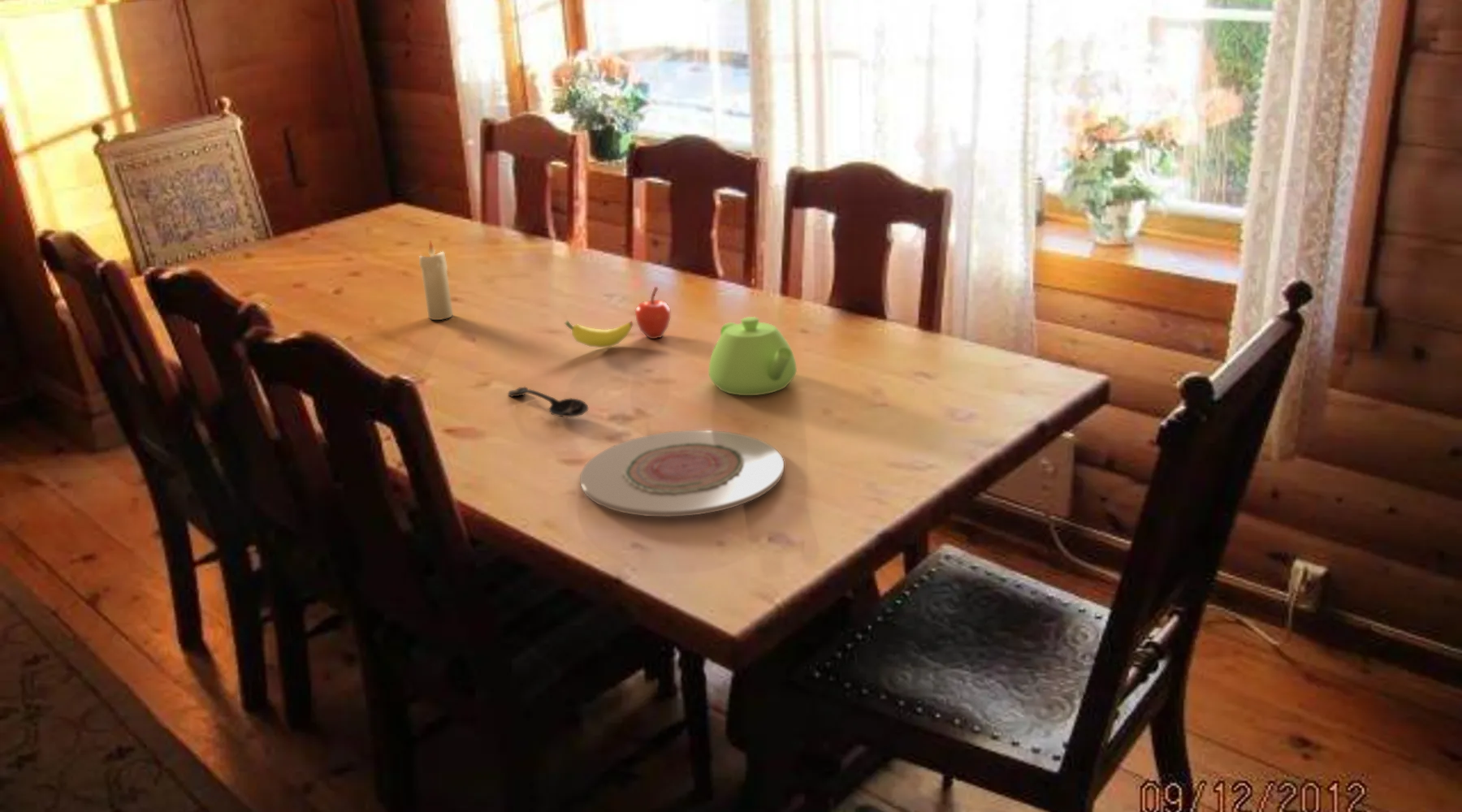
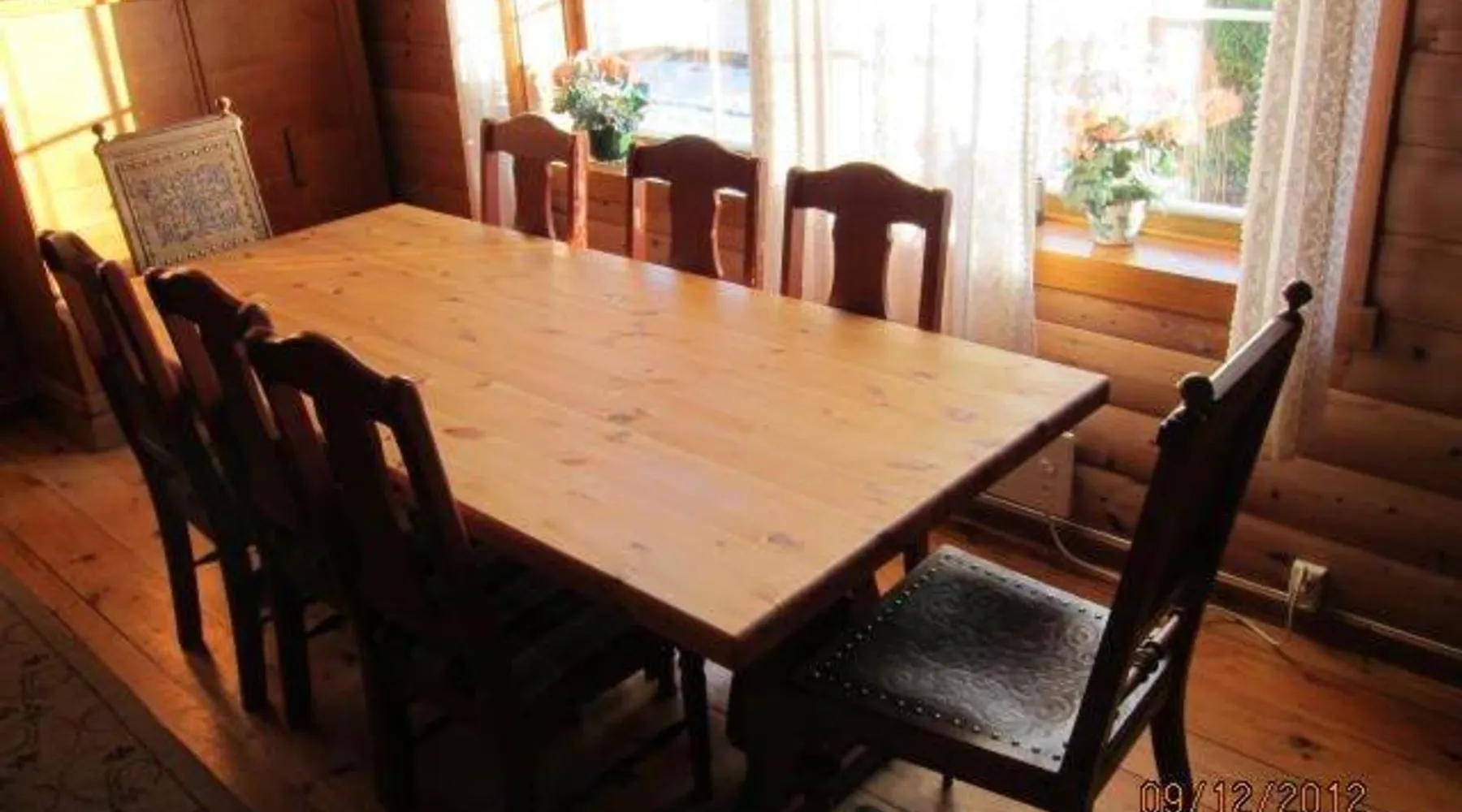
- candle (435, 279)
- fruit (621, 326)
- plate (681, 469)
- teapot (755, 352)
- spoon (547, 400)
